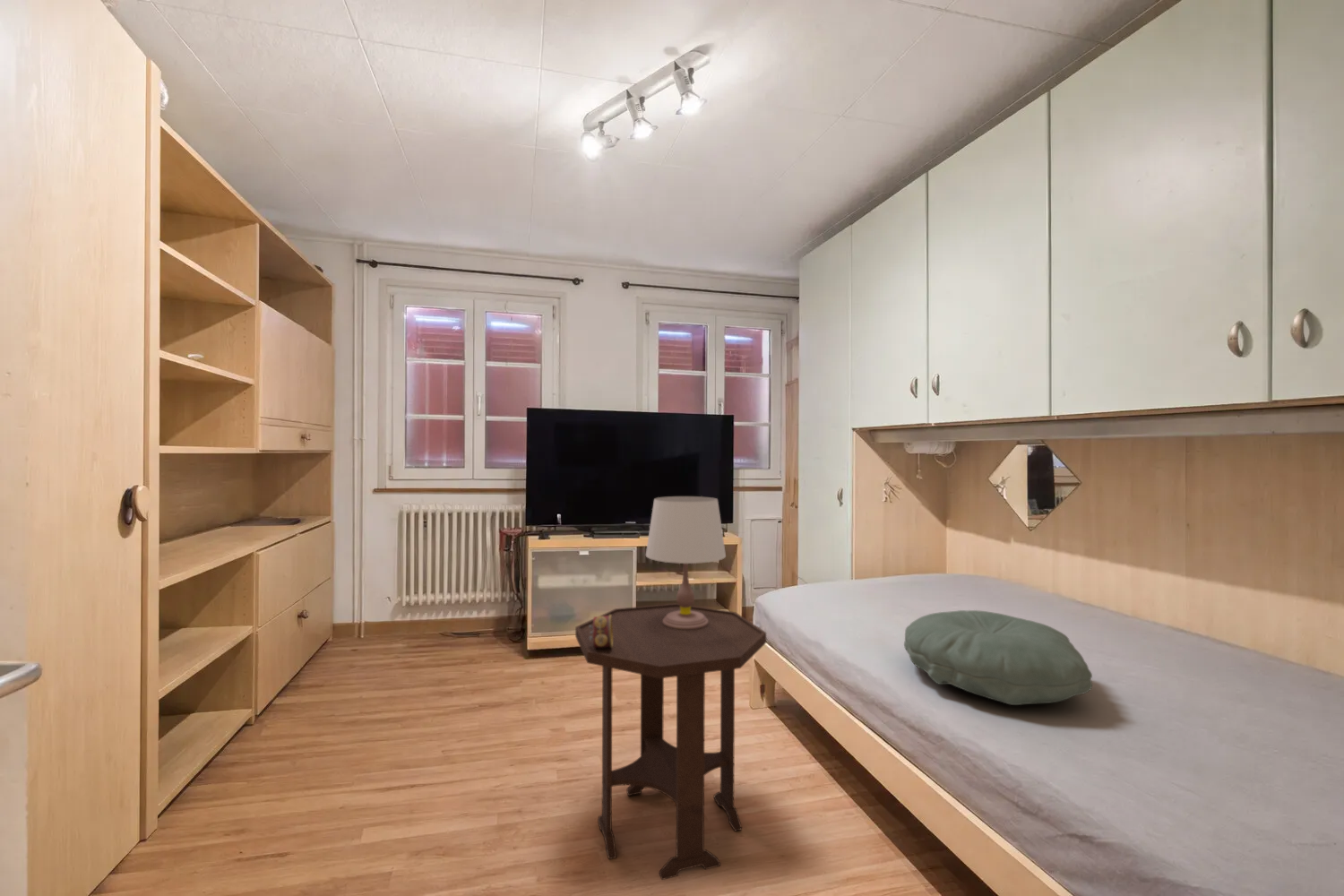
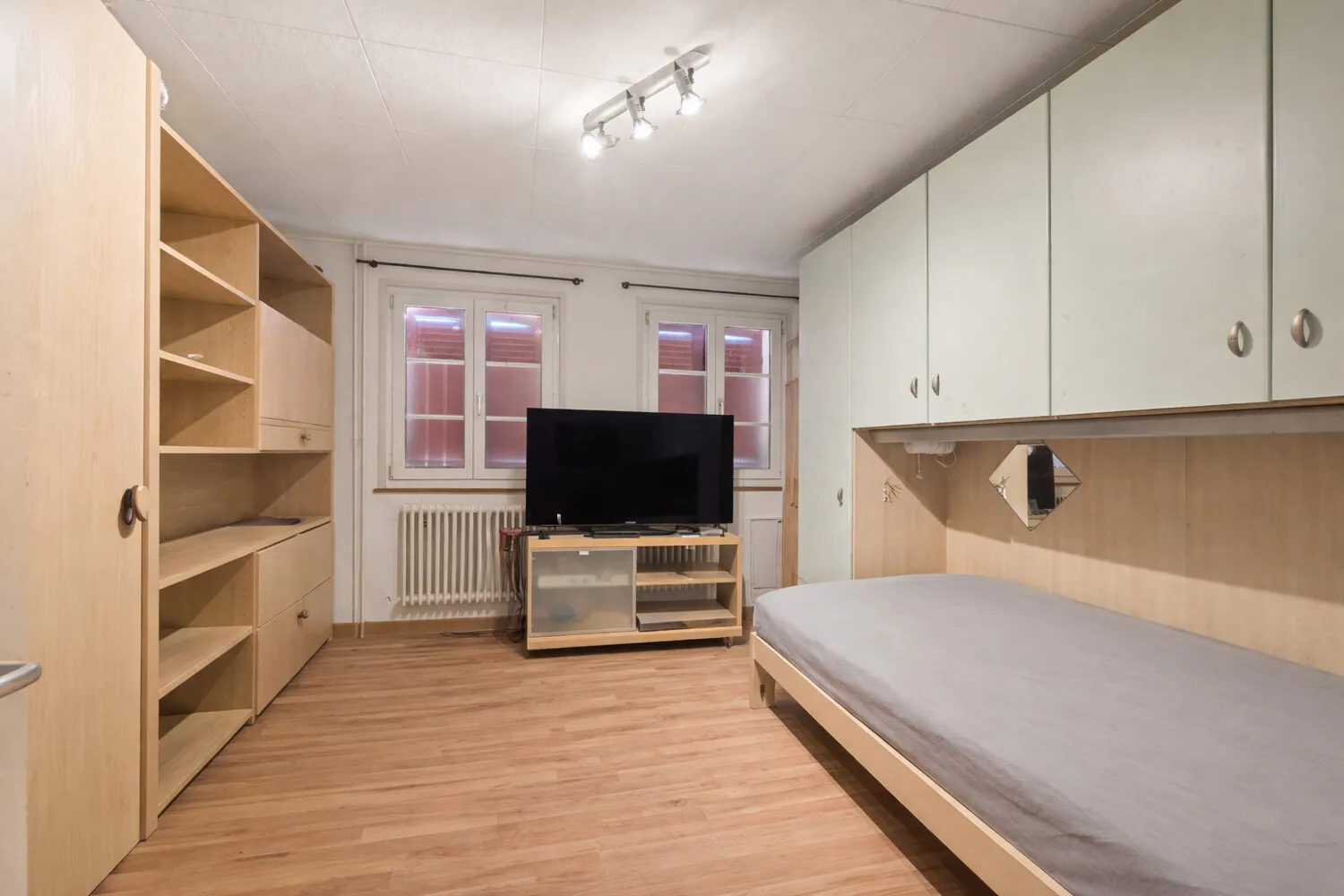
- table lamp (685, 557)
- side table (662, 728)
- pillow (987, 650)
- alarm clock (602, 627)
